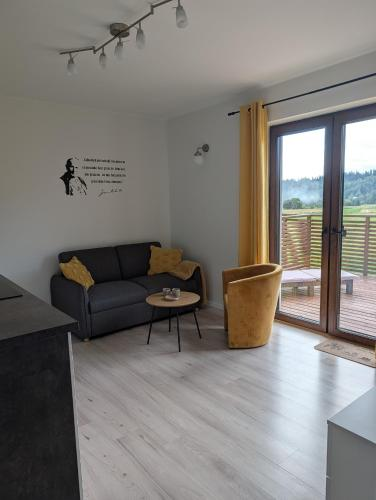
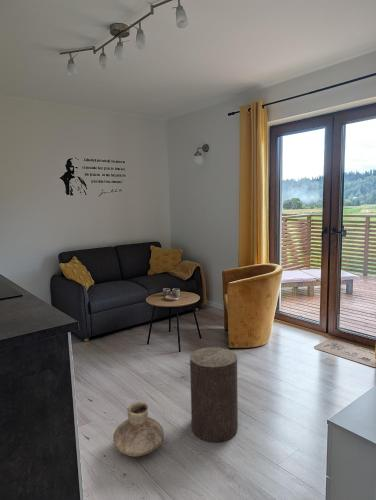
+ stool (213, 392)
+ vase (138, 427)
